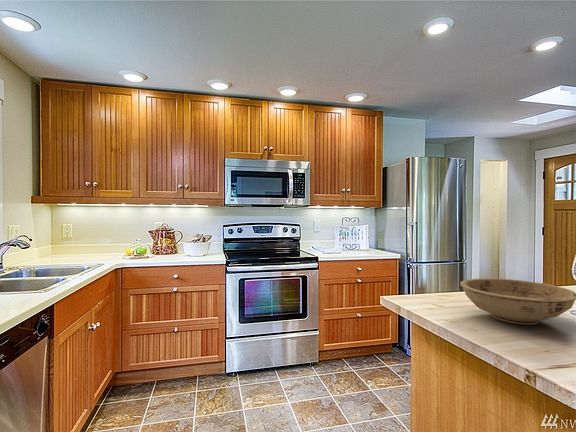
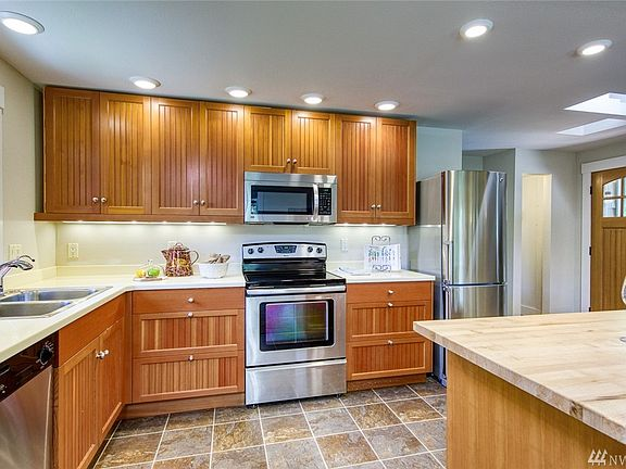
- bowl (514, 302)
